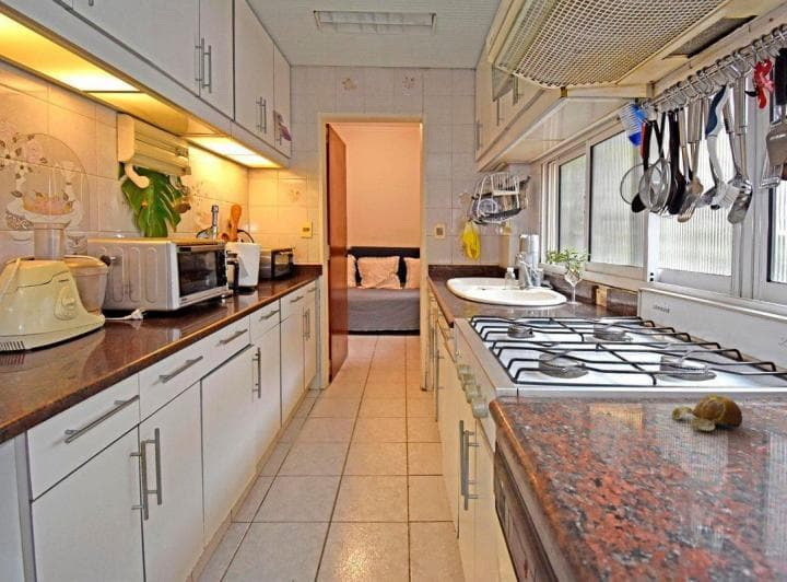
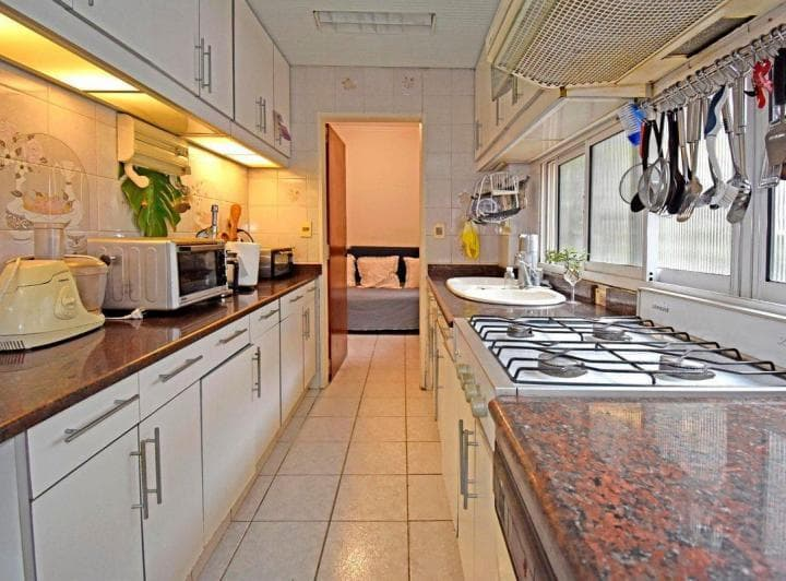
- fruit (703, 408)
